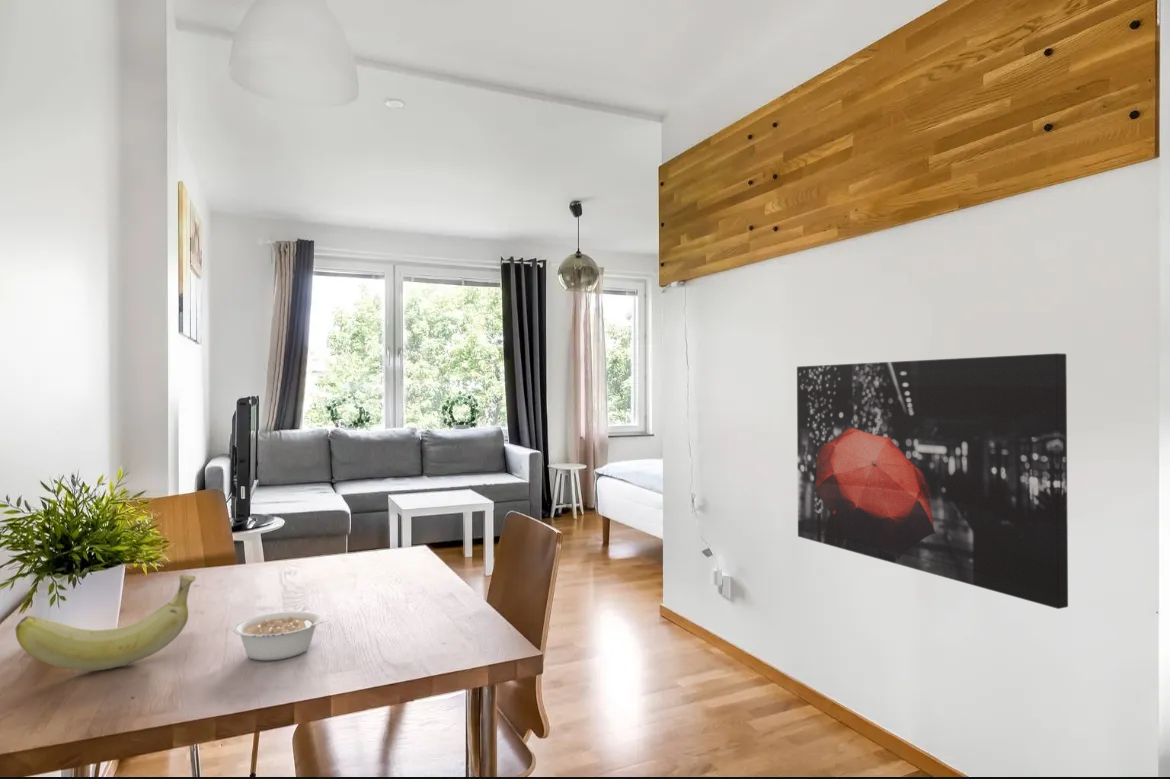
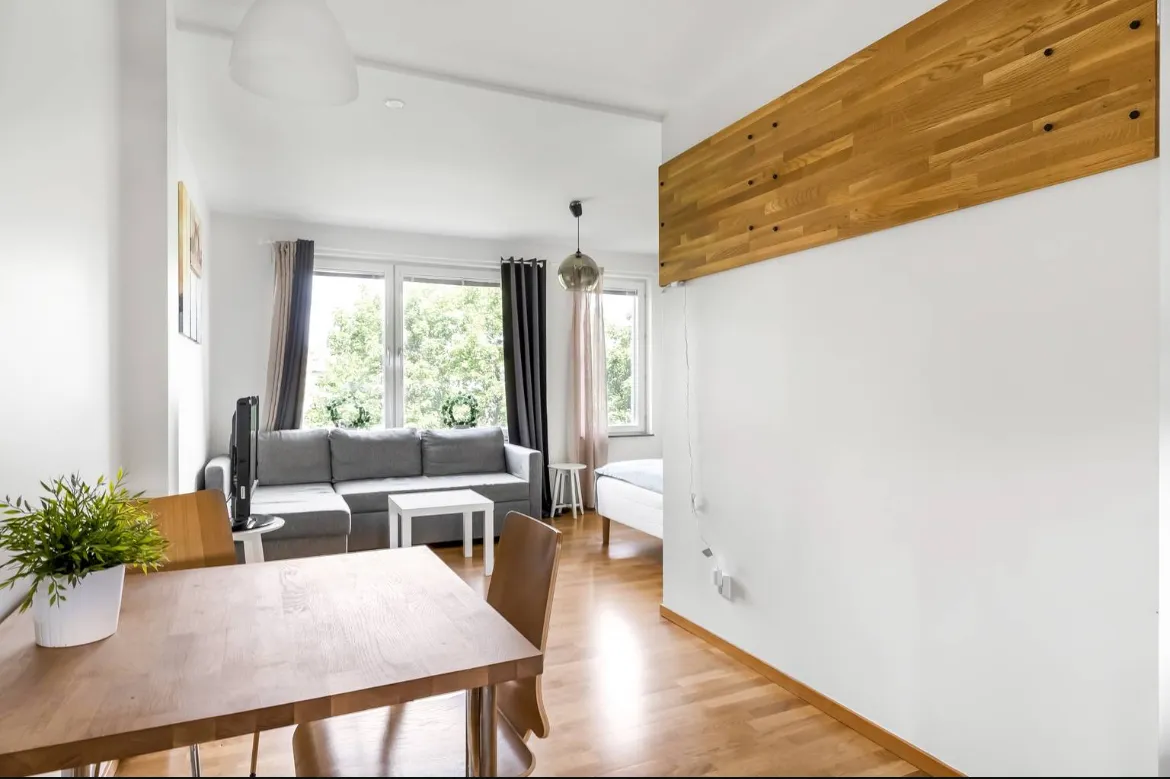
- wall art (905, 463)
- legume (282, 633)
- banana (111, 629)
